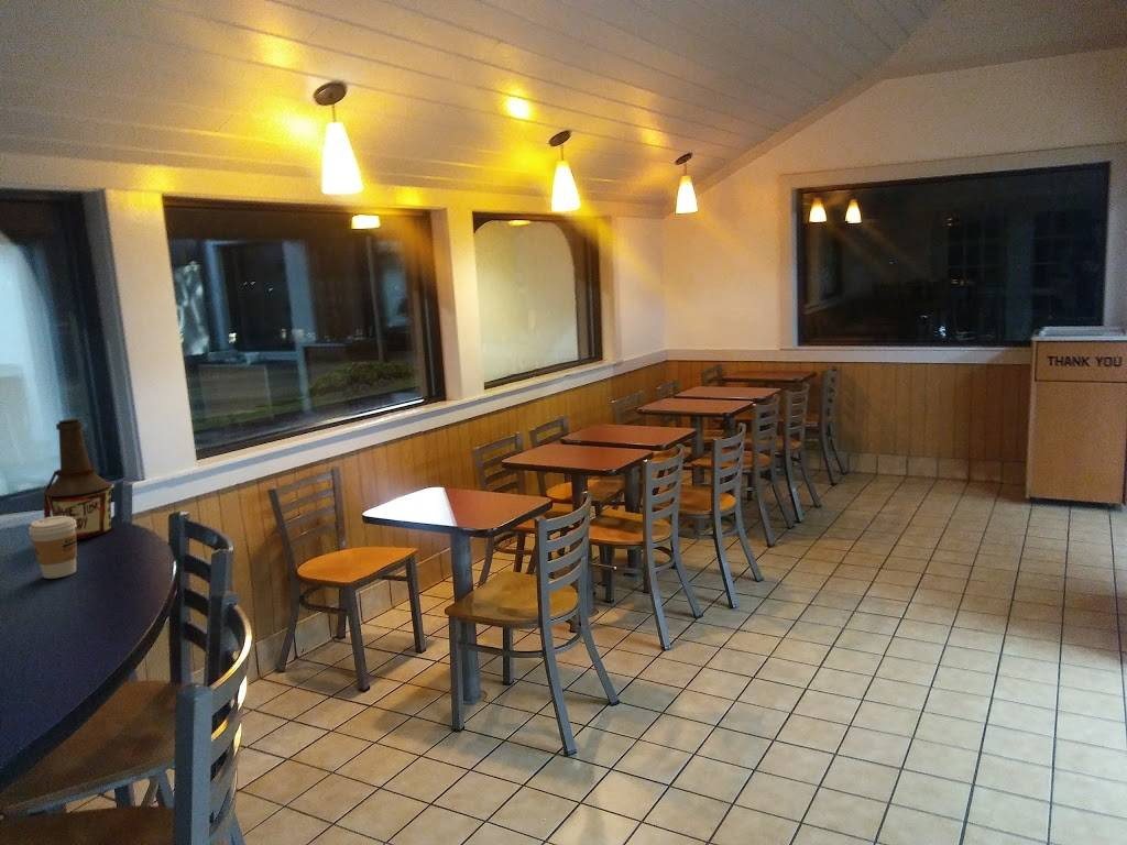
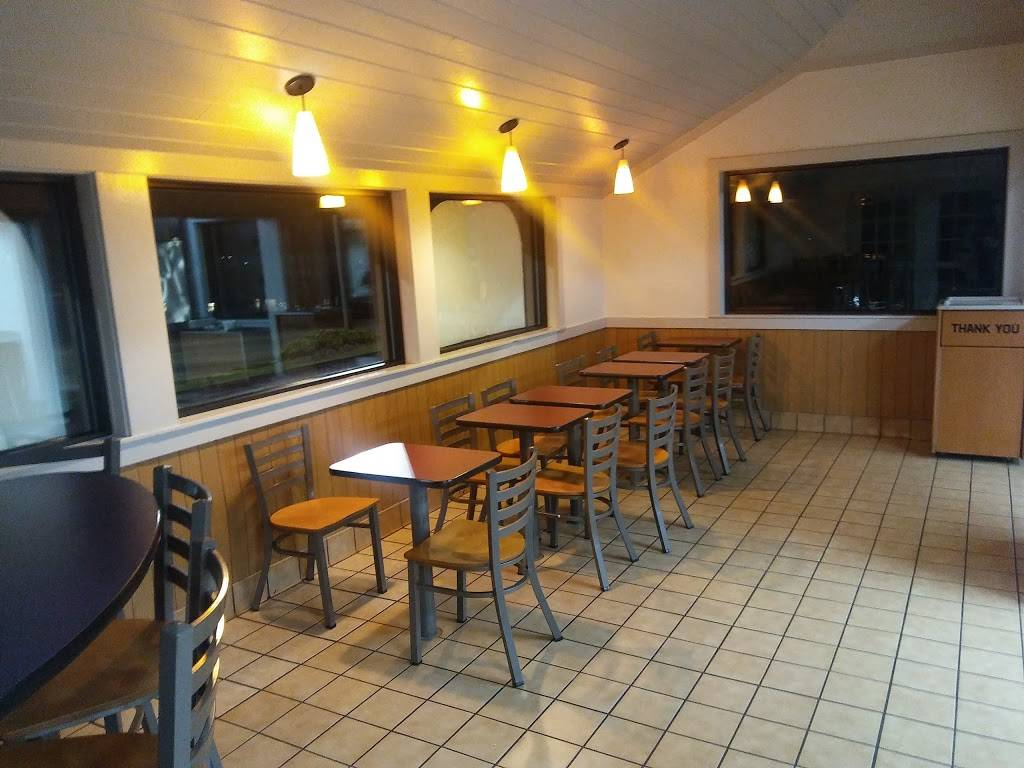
- coffee cup (55, 546)
- bottle (73, 478)
